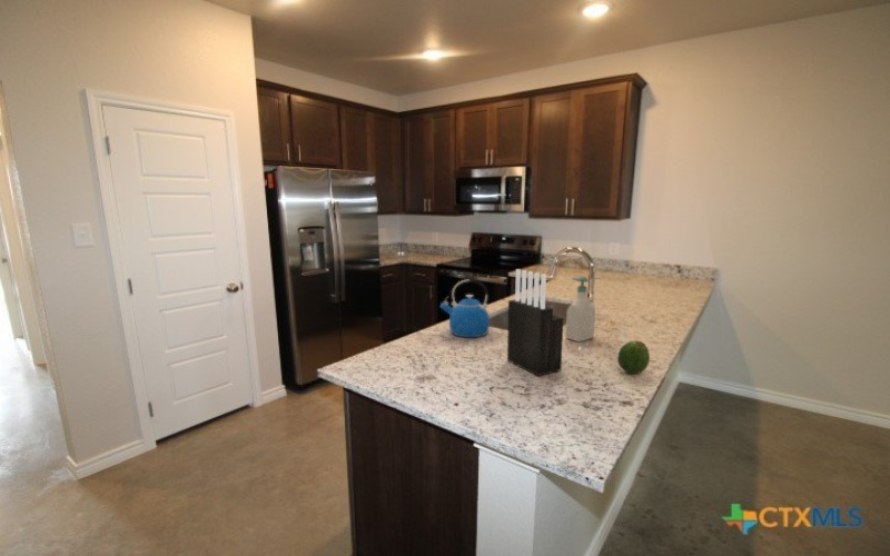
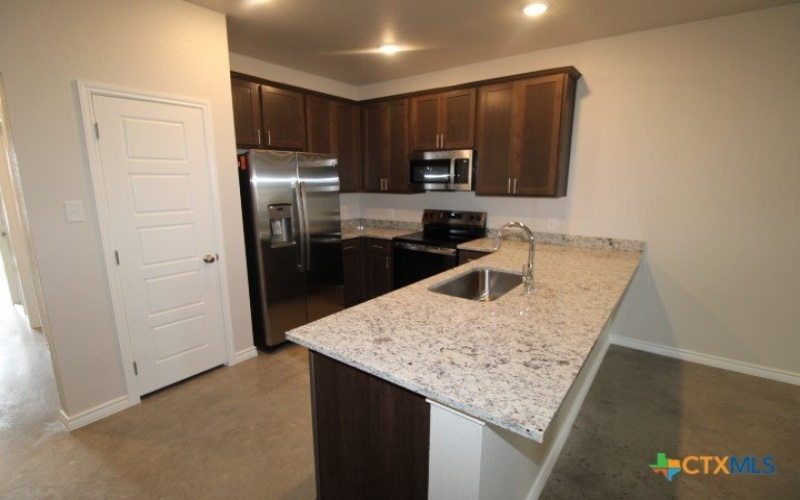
- knife block (536, 318)
- soap bottle (578, 307)
- fruit (633, 356)
- kettle (464, 305)
